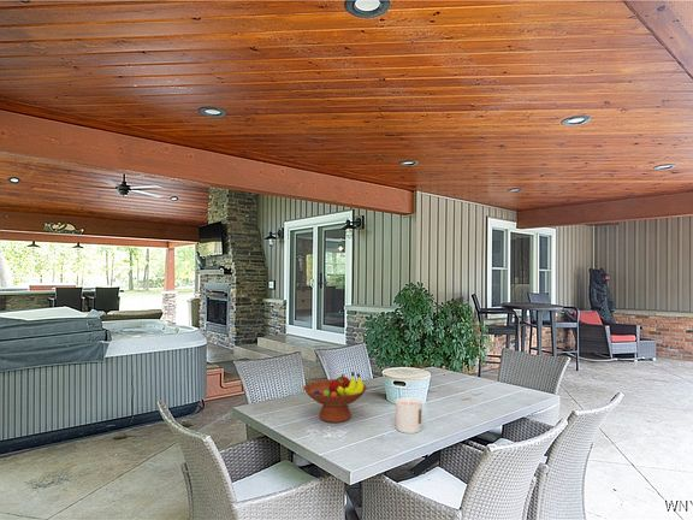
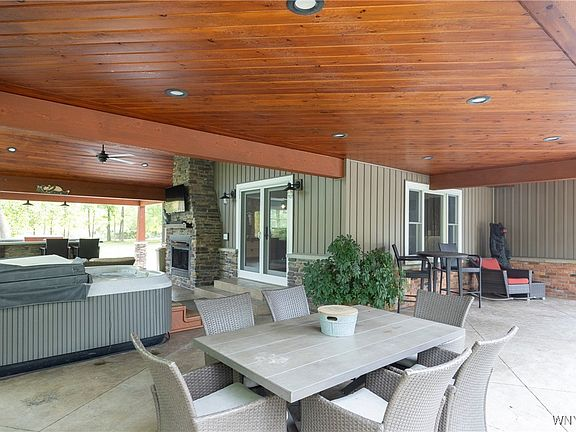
- candle (408, 412)
- fruit bowl (334, 396)
